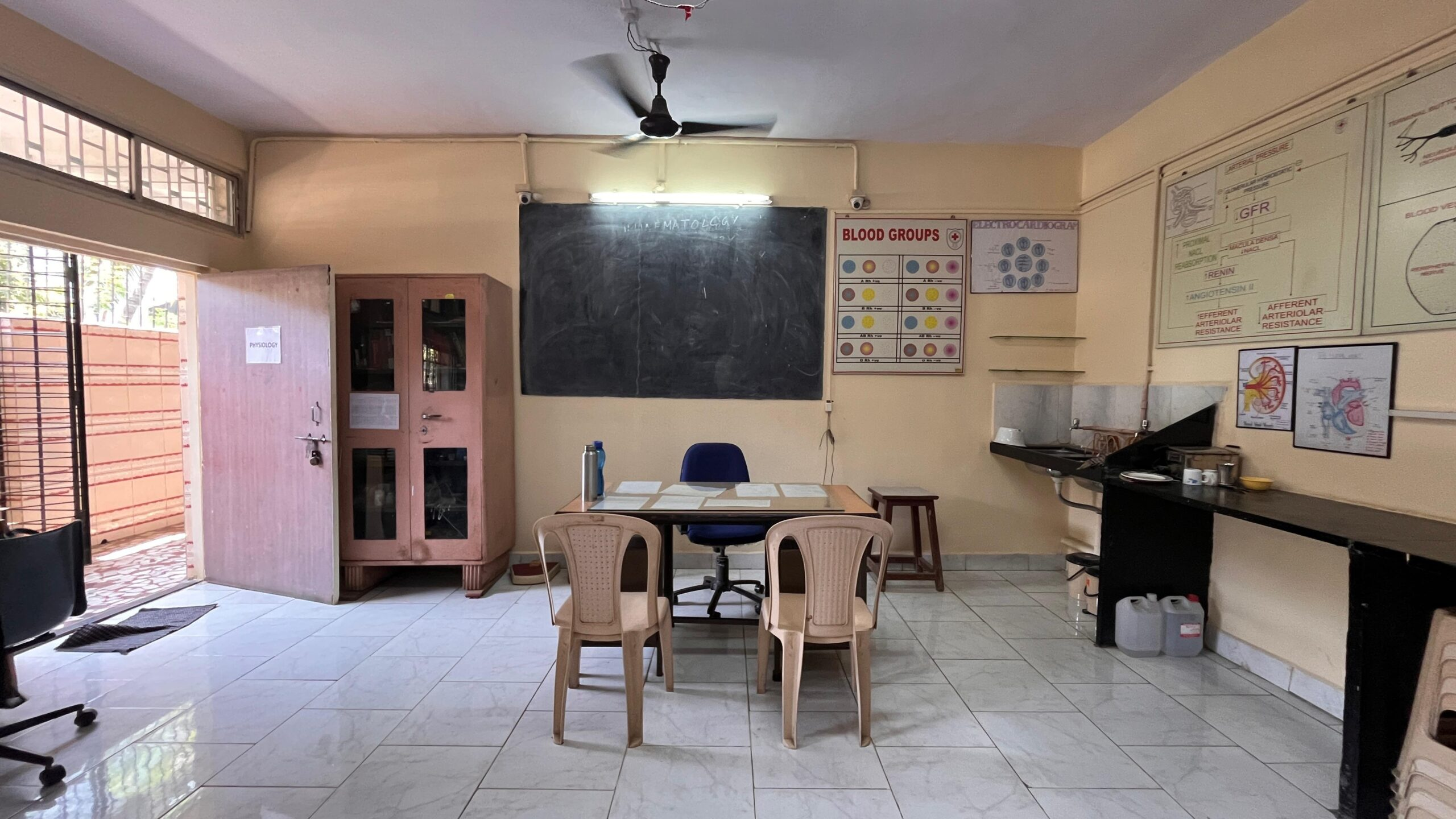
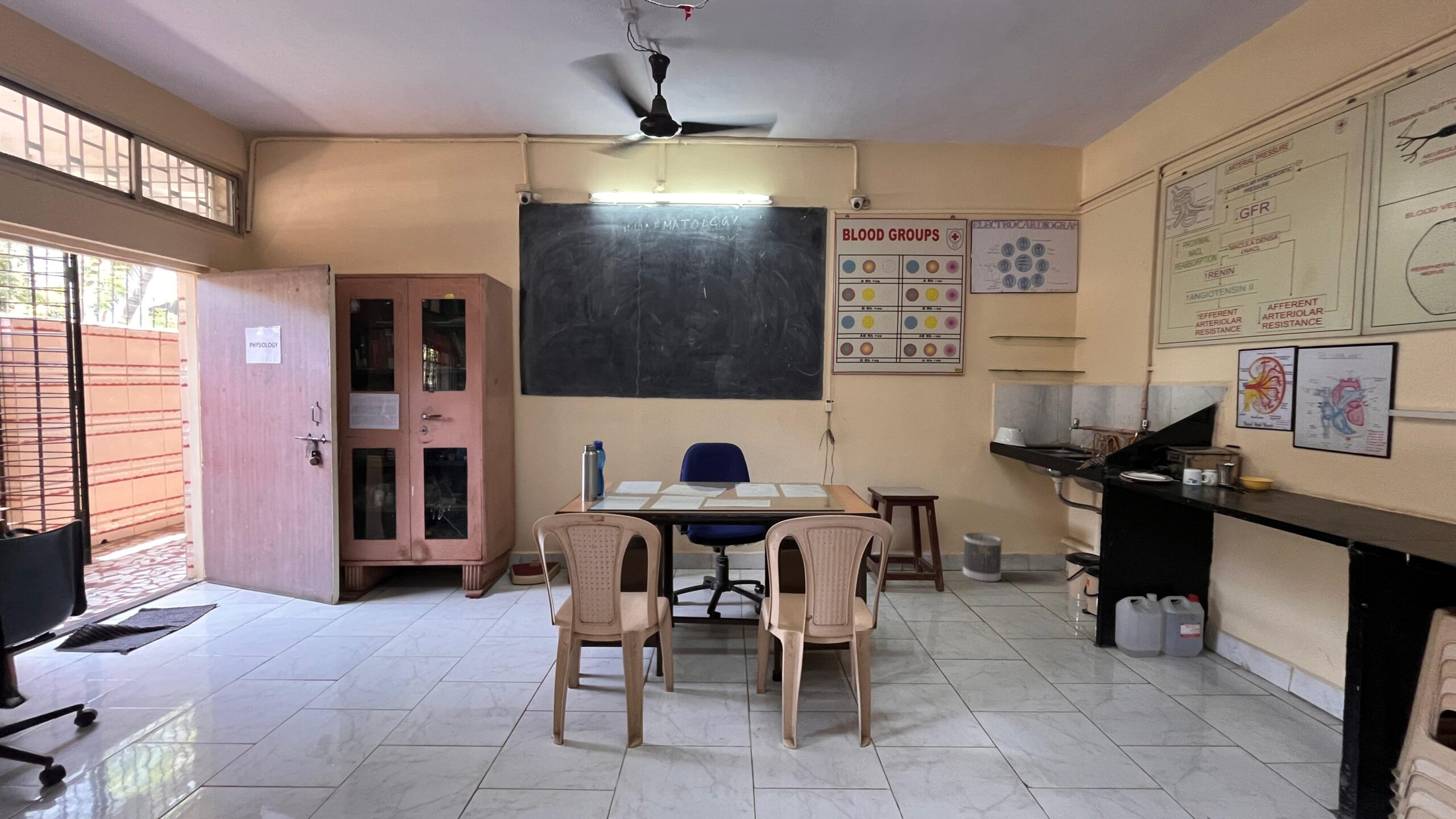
+ wastebasket (982, 556)
